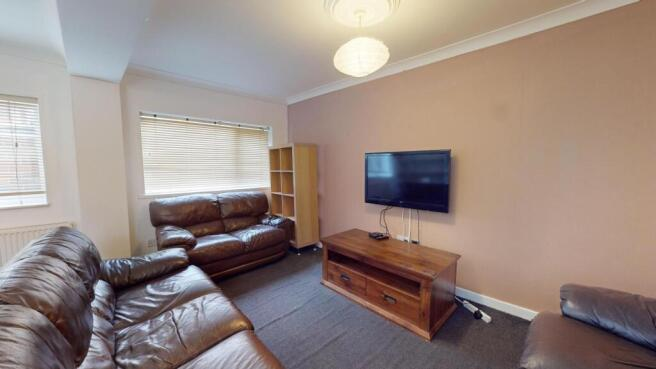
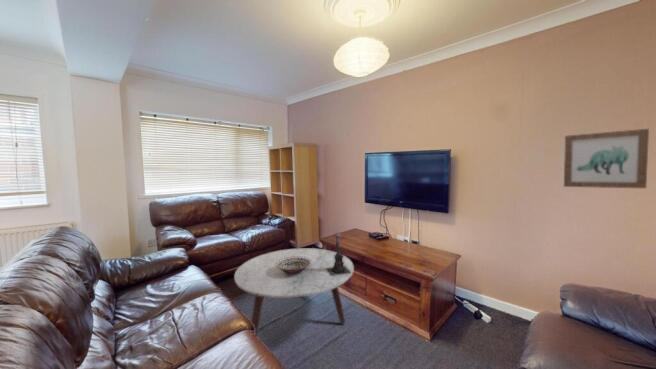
+ decorative bowl (293, 266)
+ coffee table (296, 290)
+ wall art (602, 160)
+ candle holder (337, 249)
